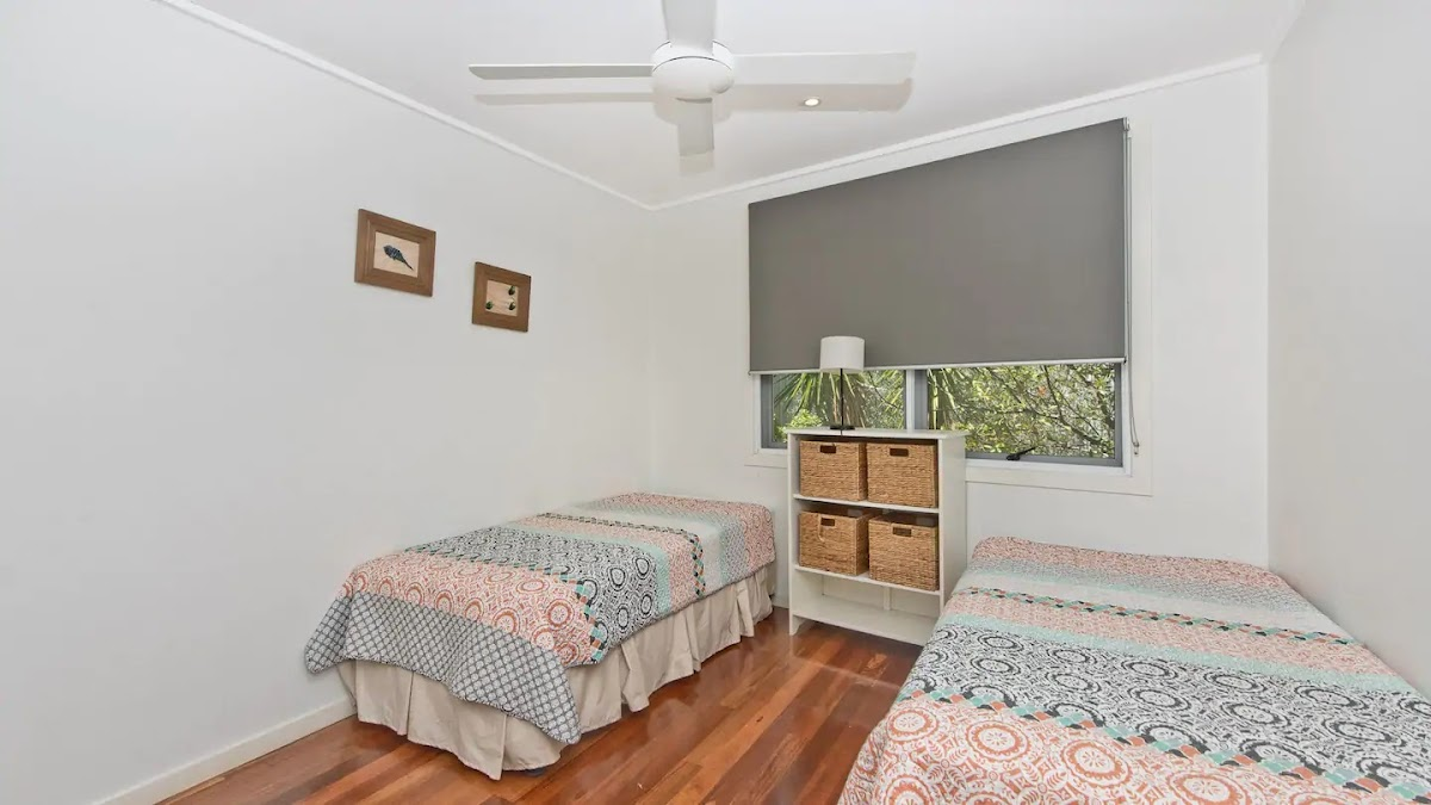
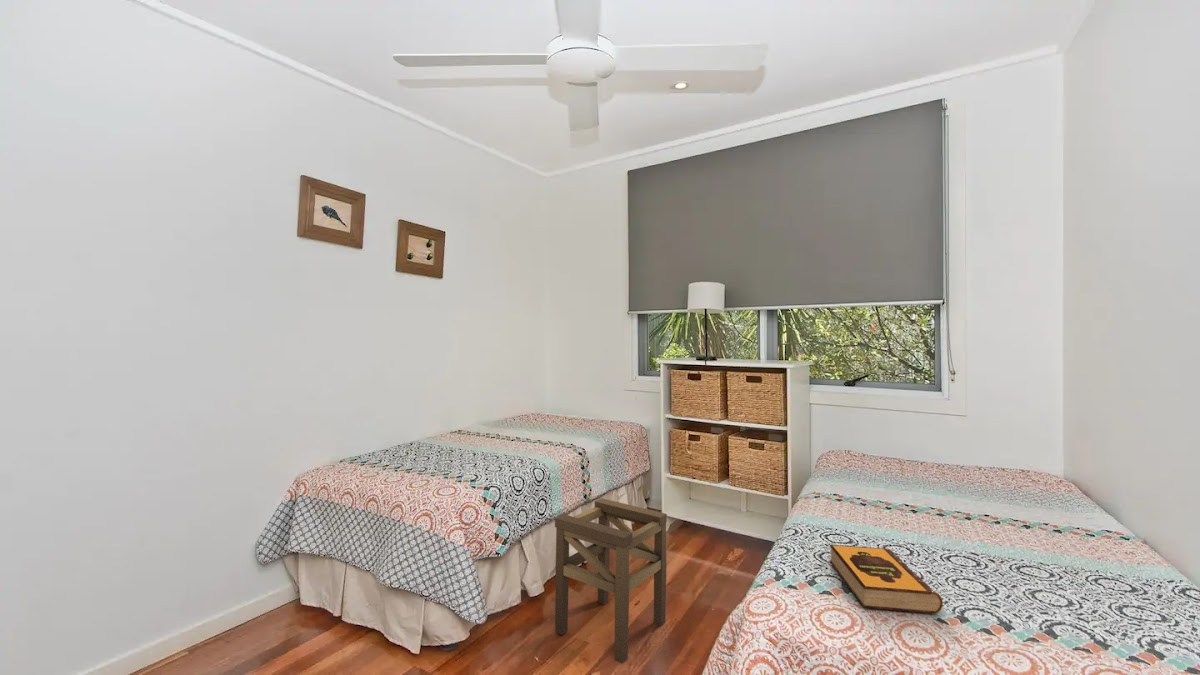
+ stool (610, 571)
+ hardback book (880, 575)
